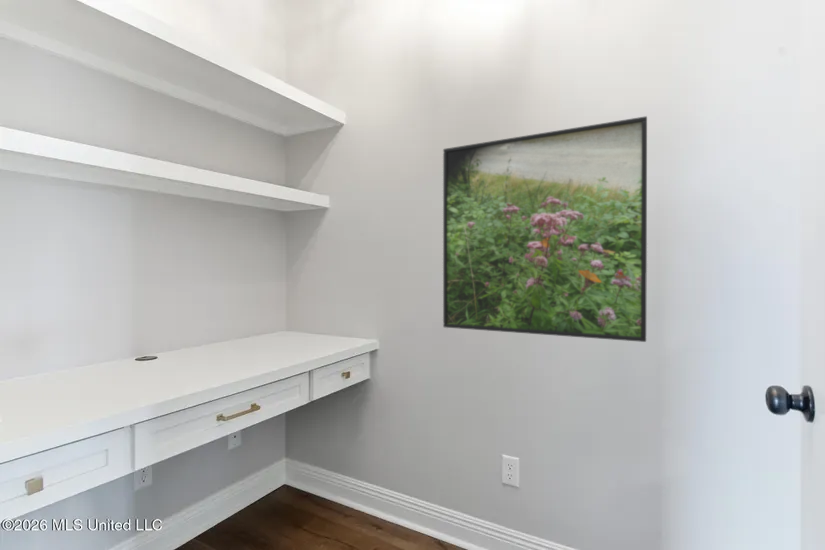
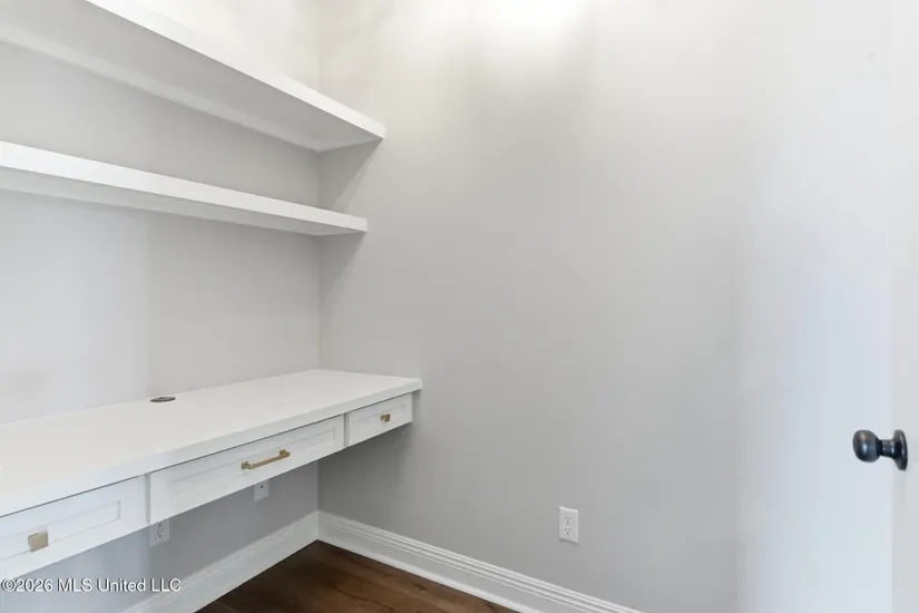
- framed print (533, 234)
